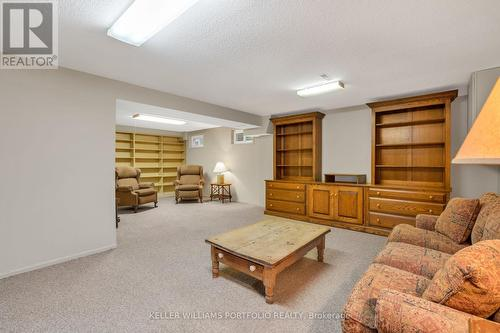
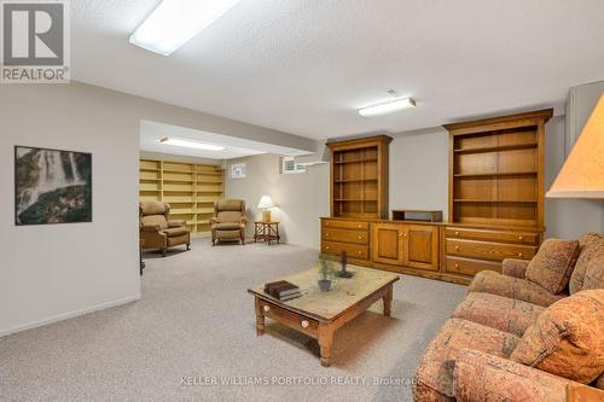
+ candle holder (345, 262)
+ hardback book (281, 289)
+ potted plant (327, 268)
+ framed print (56, 186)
